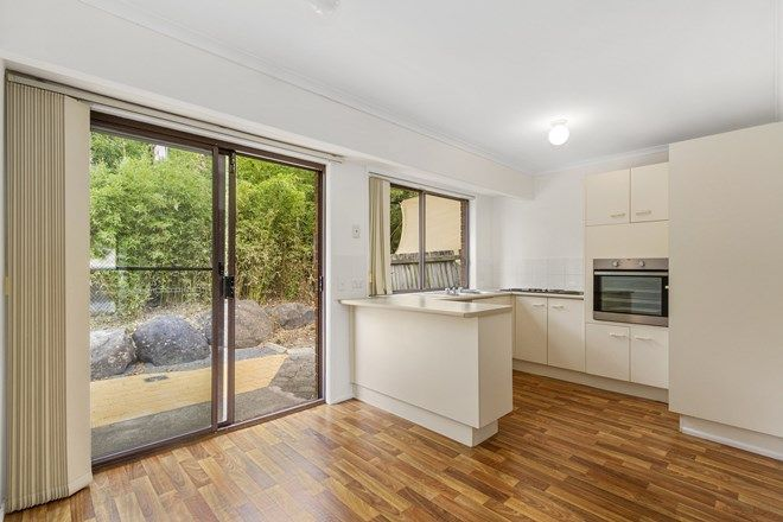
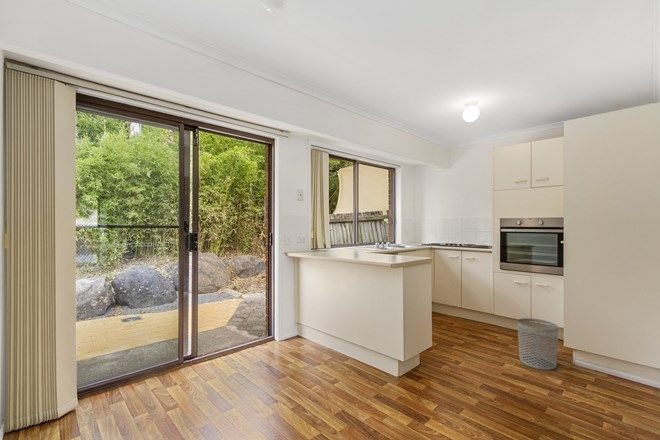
+ waste bin (537, 343)
